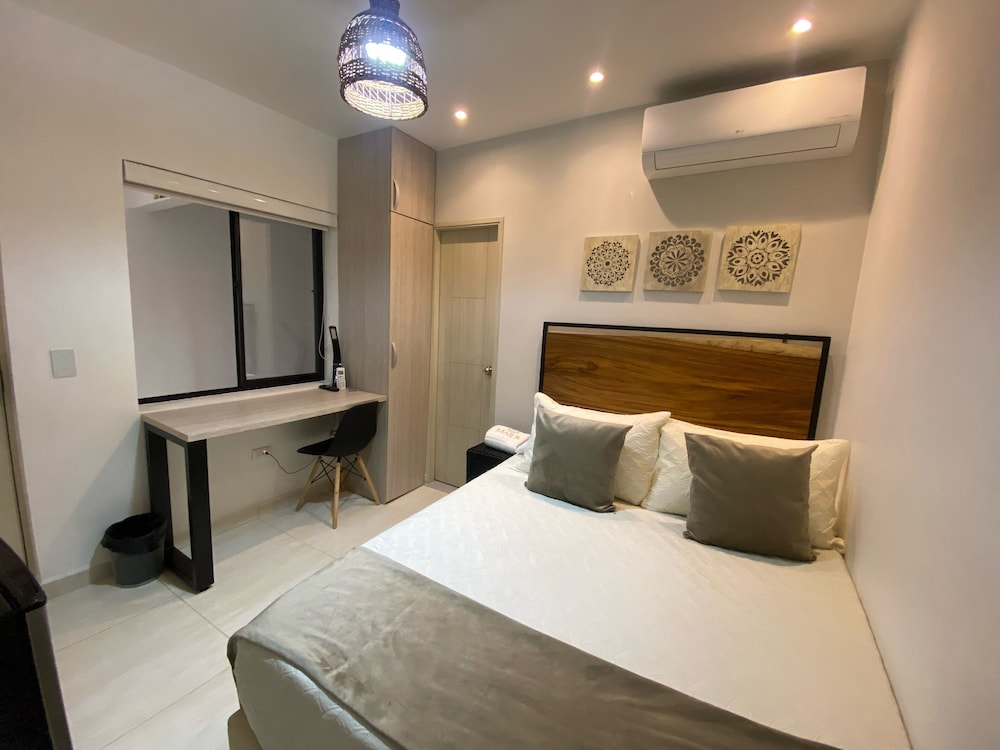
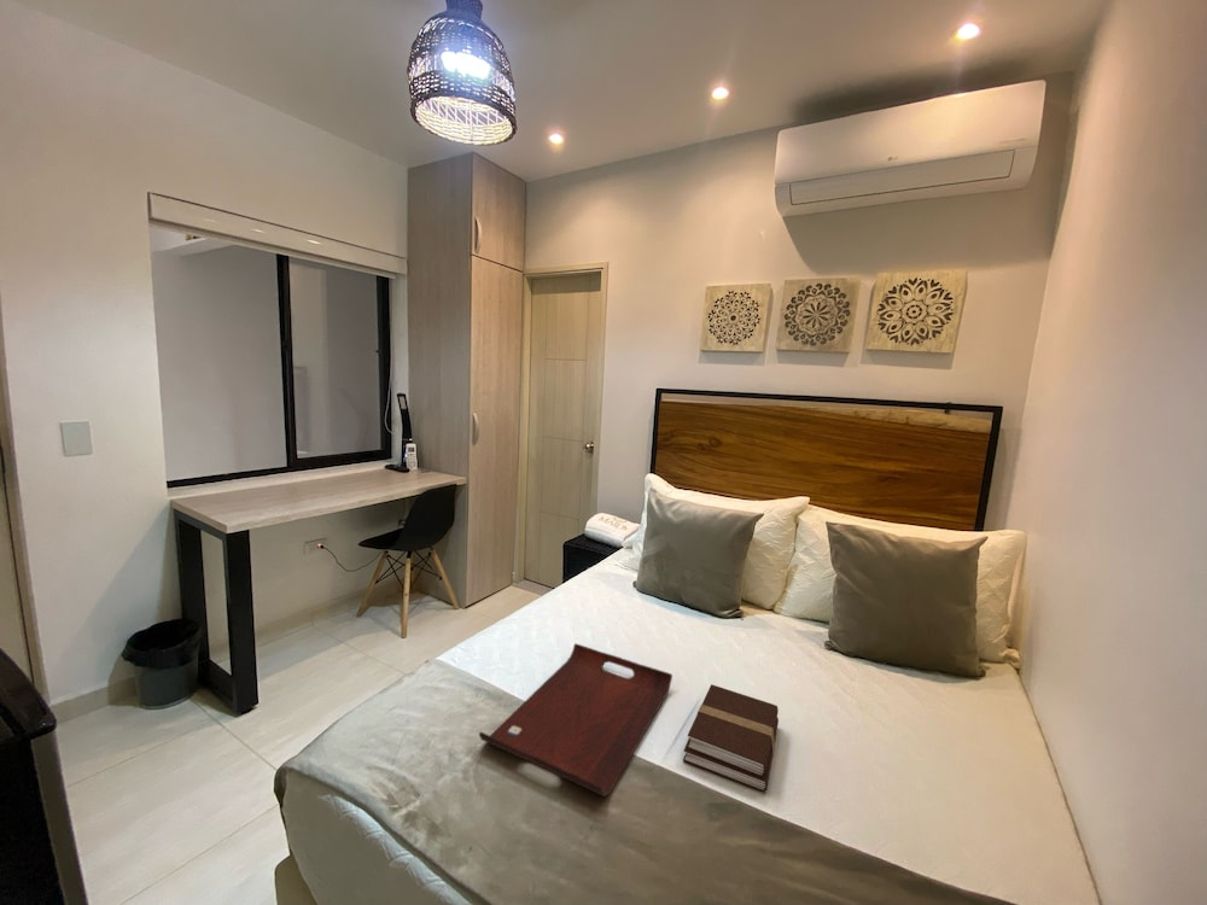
+ book (734, 730)
+ serving tray (584, 707)
